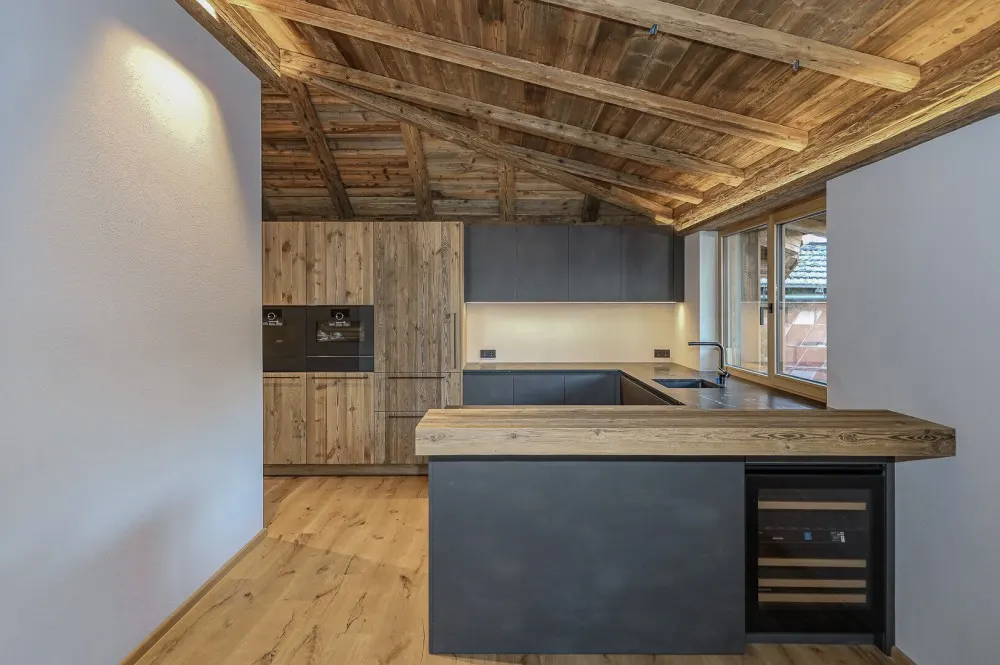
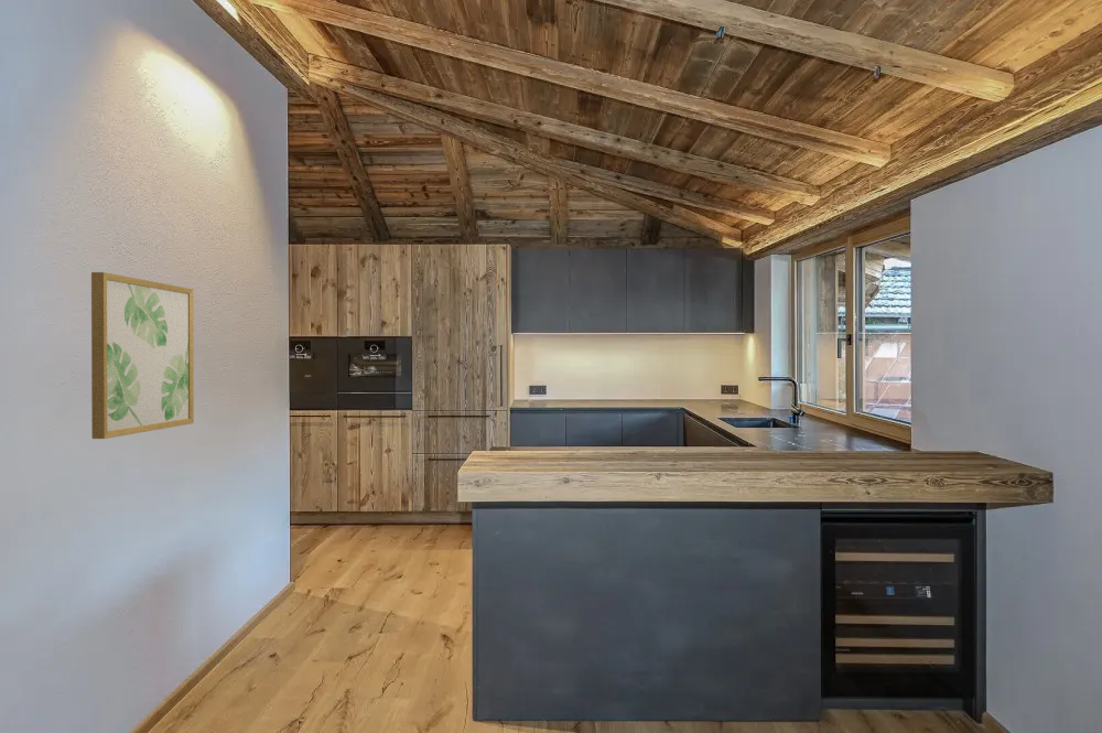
+ wall art (148, 355)
